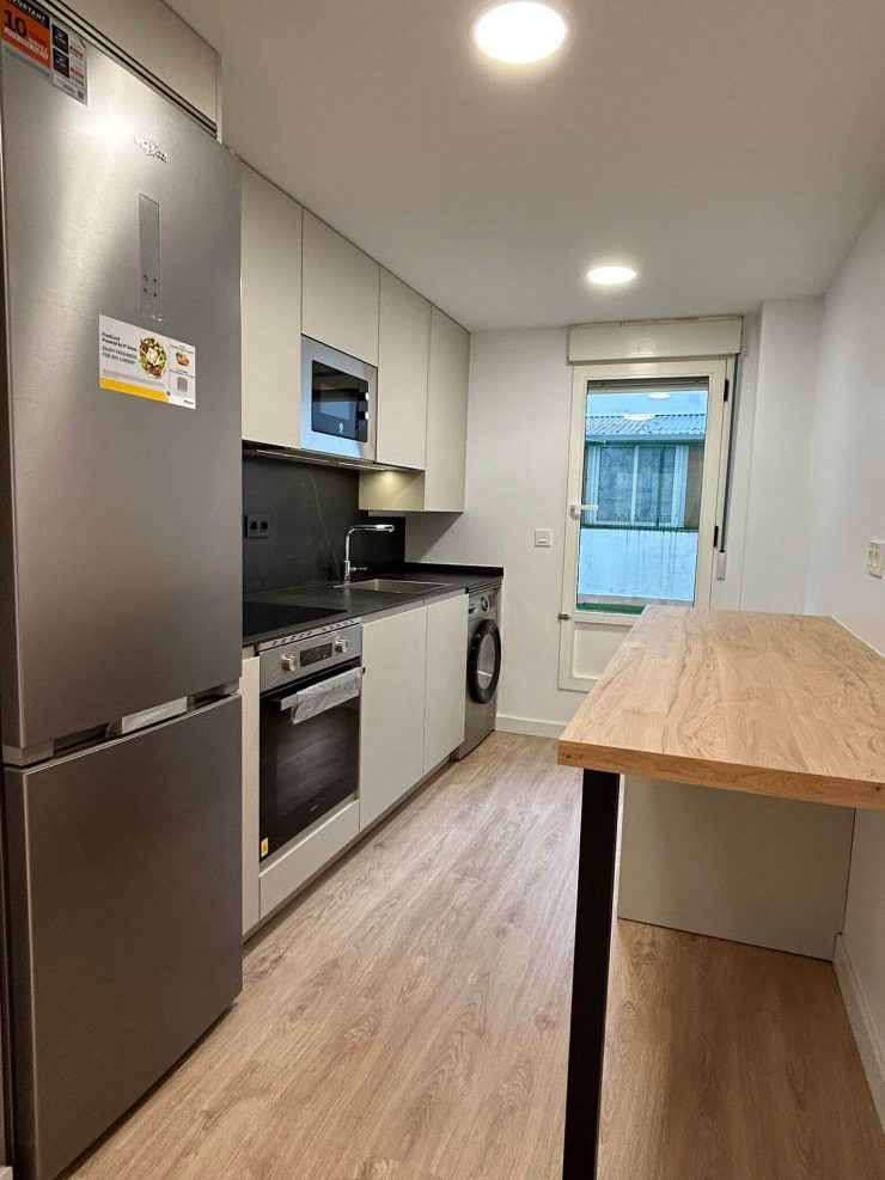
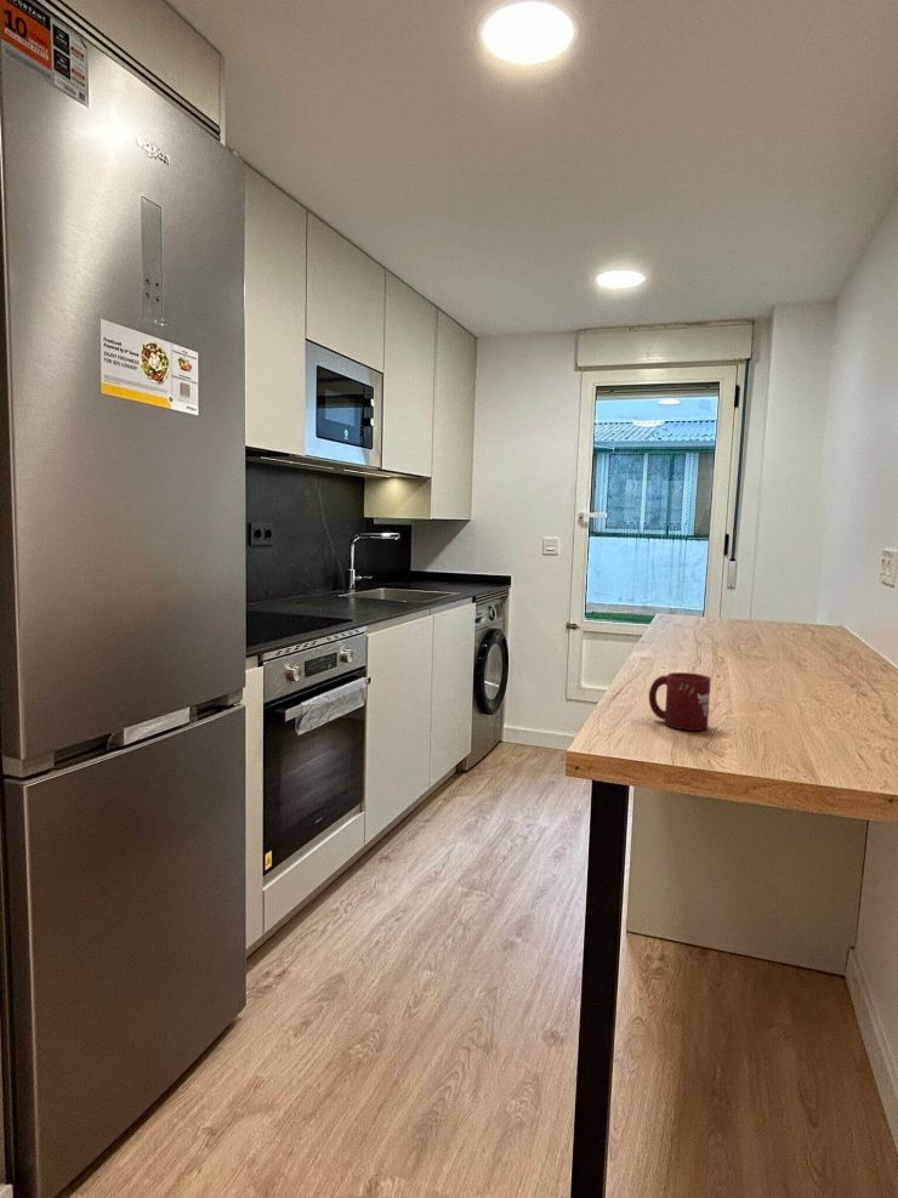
+ cup (677, 699)
